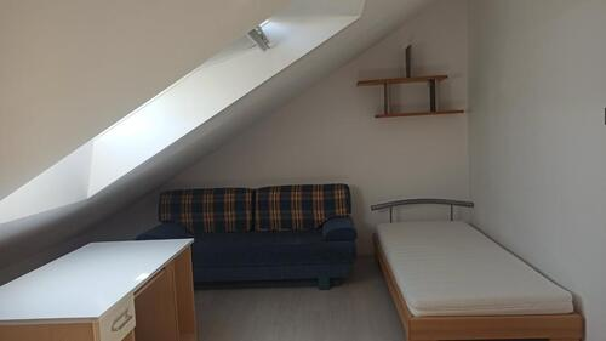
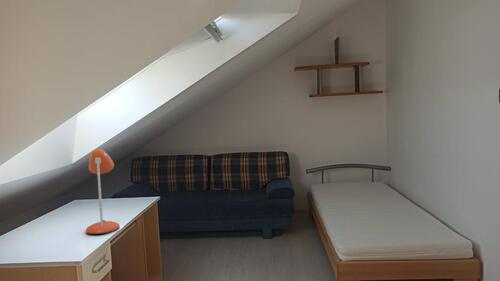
+ desk lamp (100, 188)
